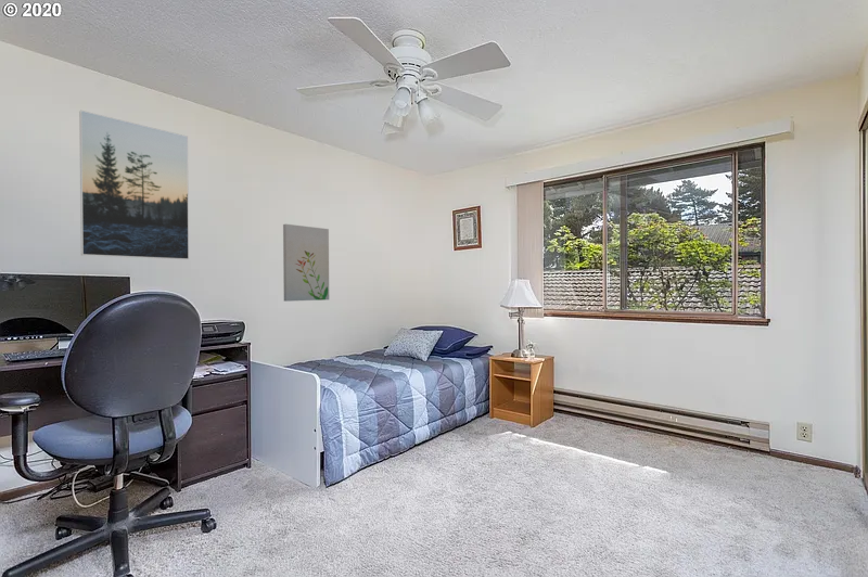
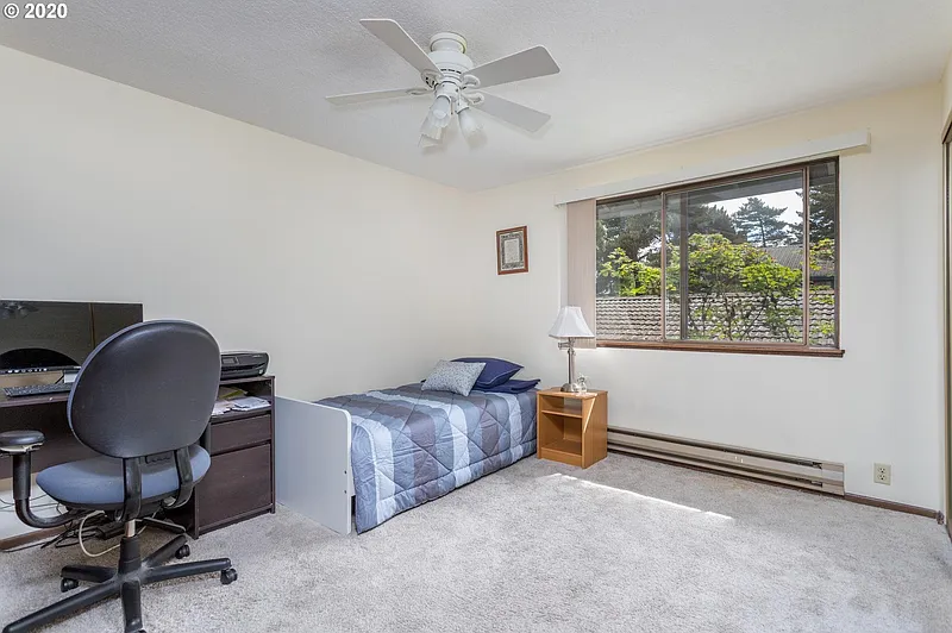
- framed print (138, 191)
- wall art (307, 264)
